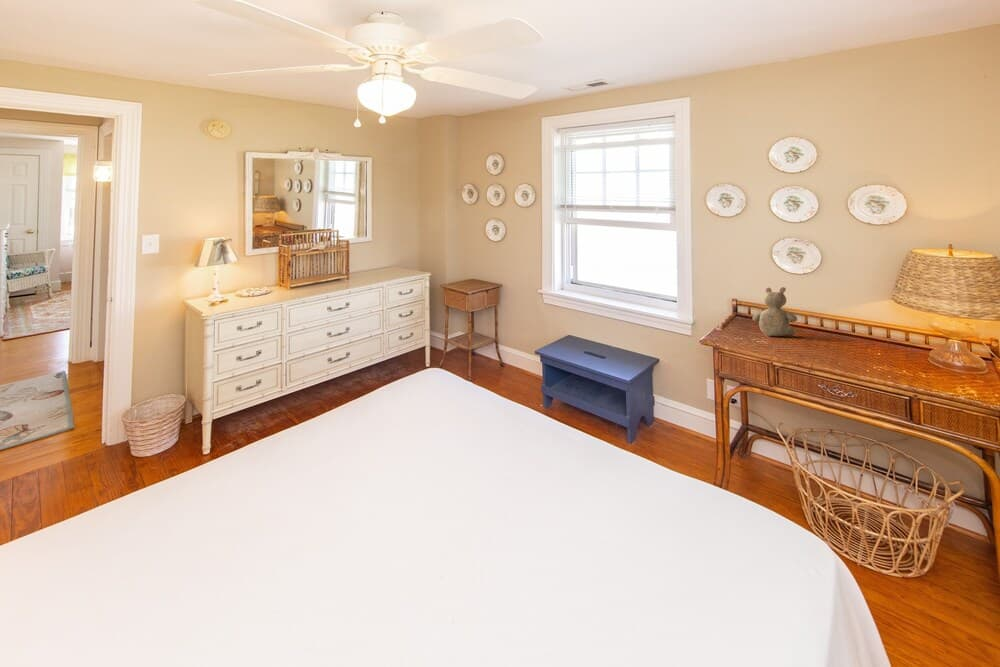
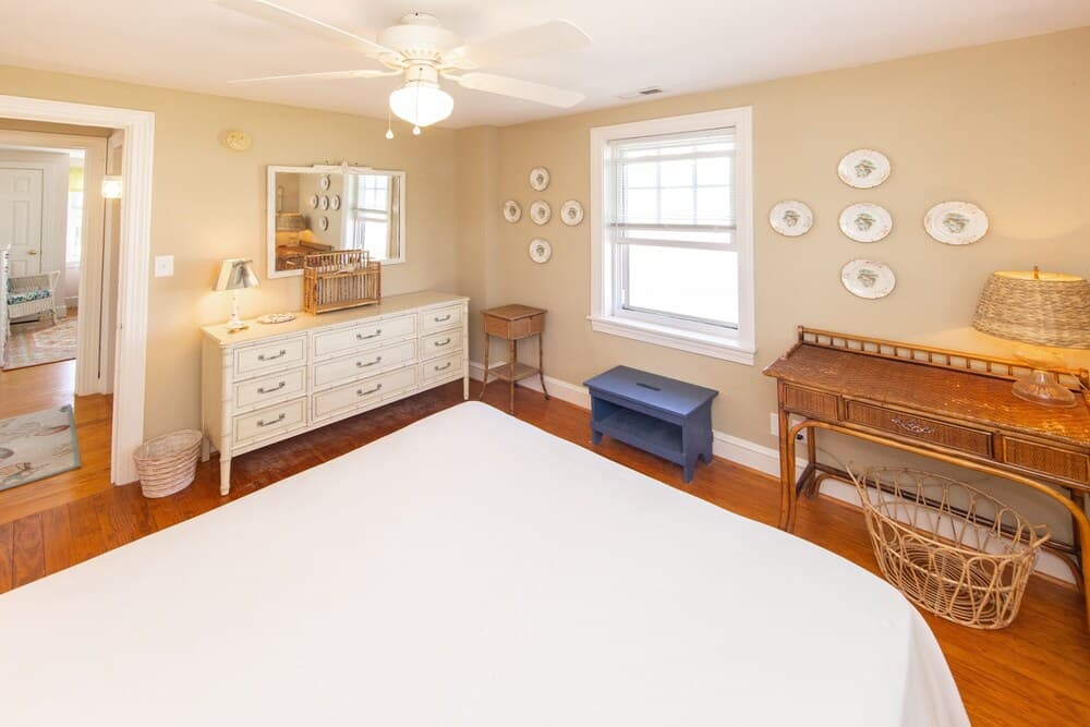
- teddy bear (777, 311)
